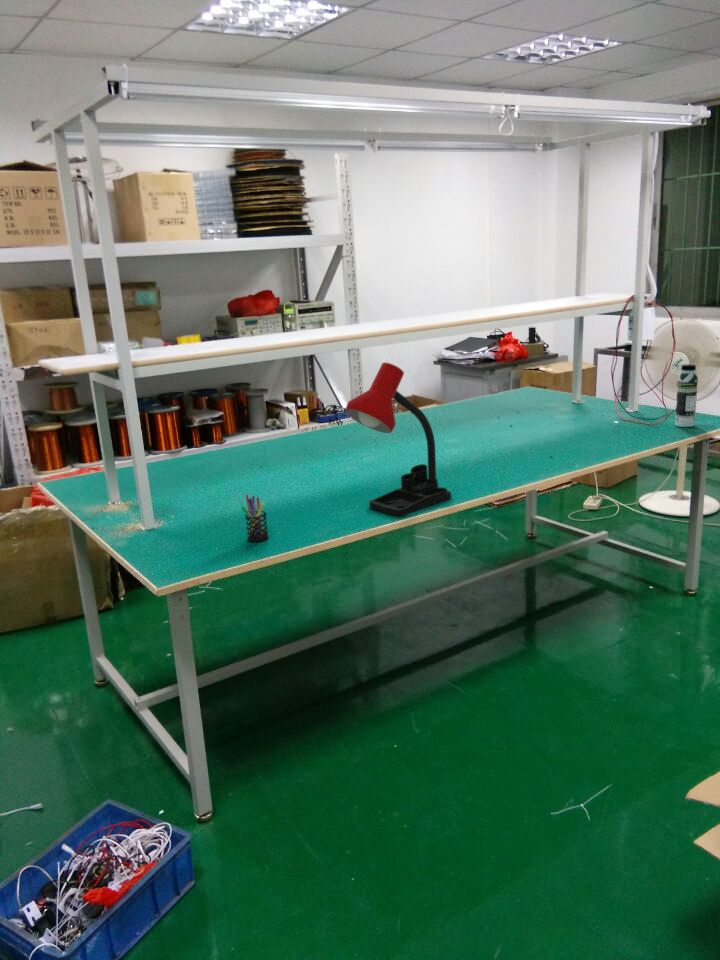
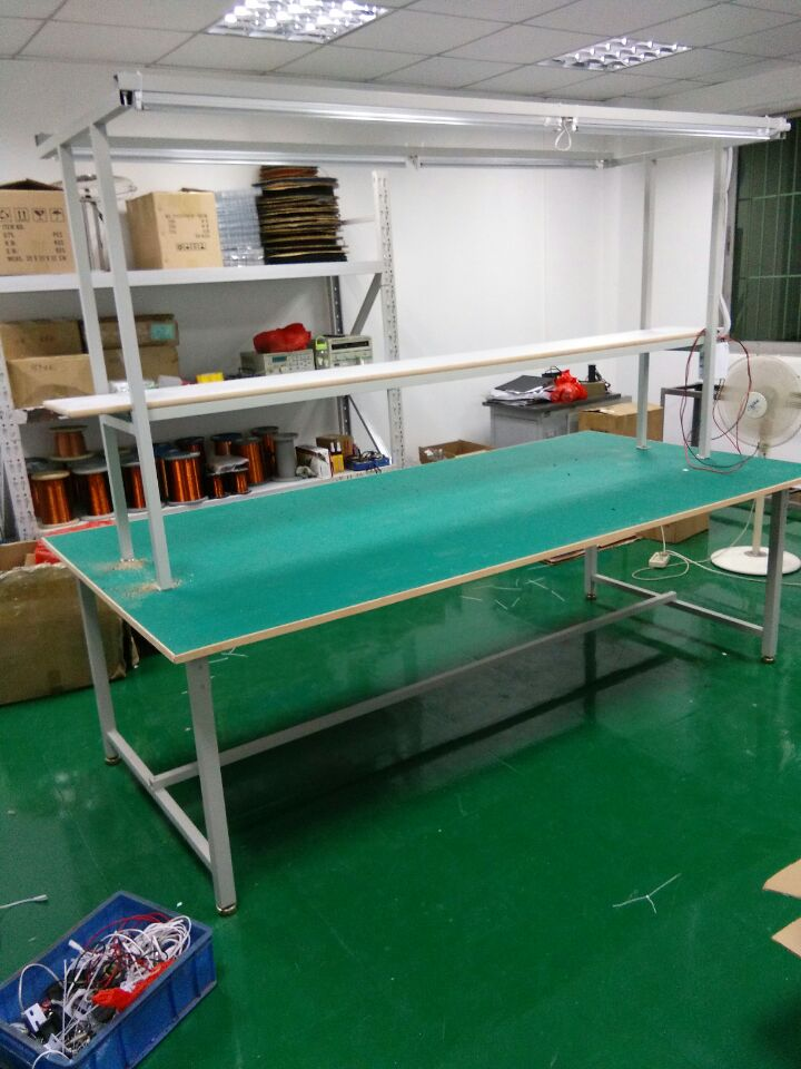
- pen holder (253, 517)
- water bottle (686, 395)
- desk lamp (392, 430)
